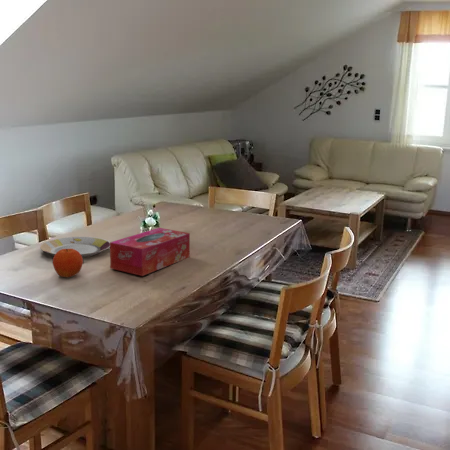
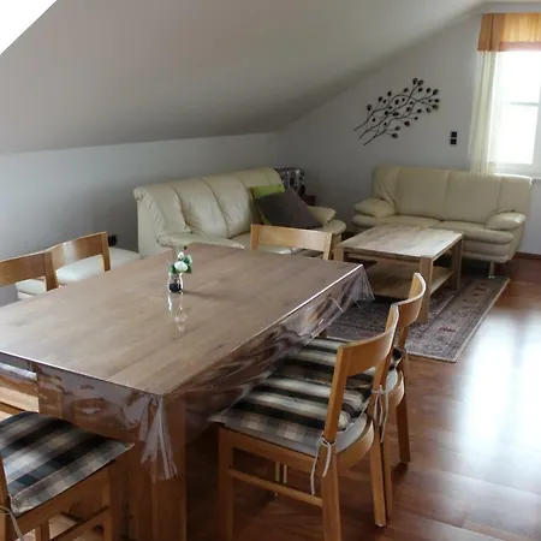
- plate (76, 247)
- fruit (67, 262)
- tissue box (151, 250)
